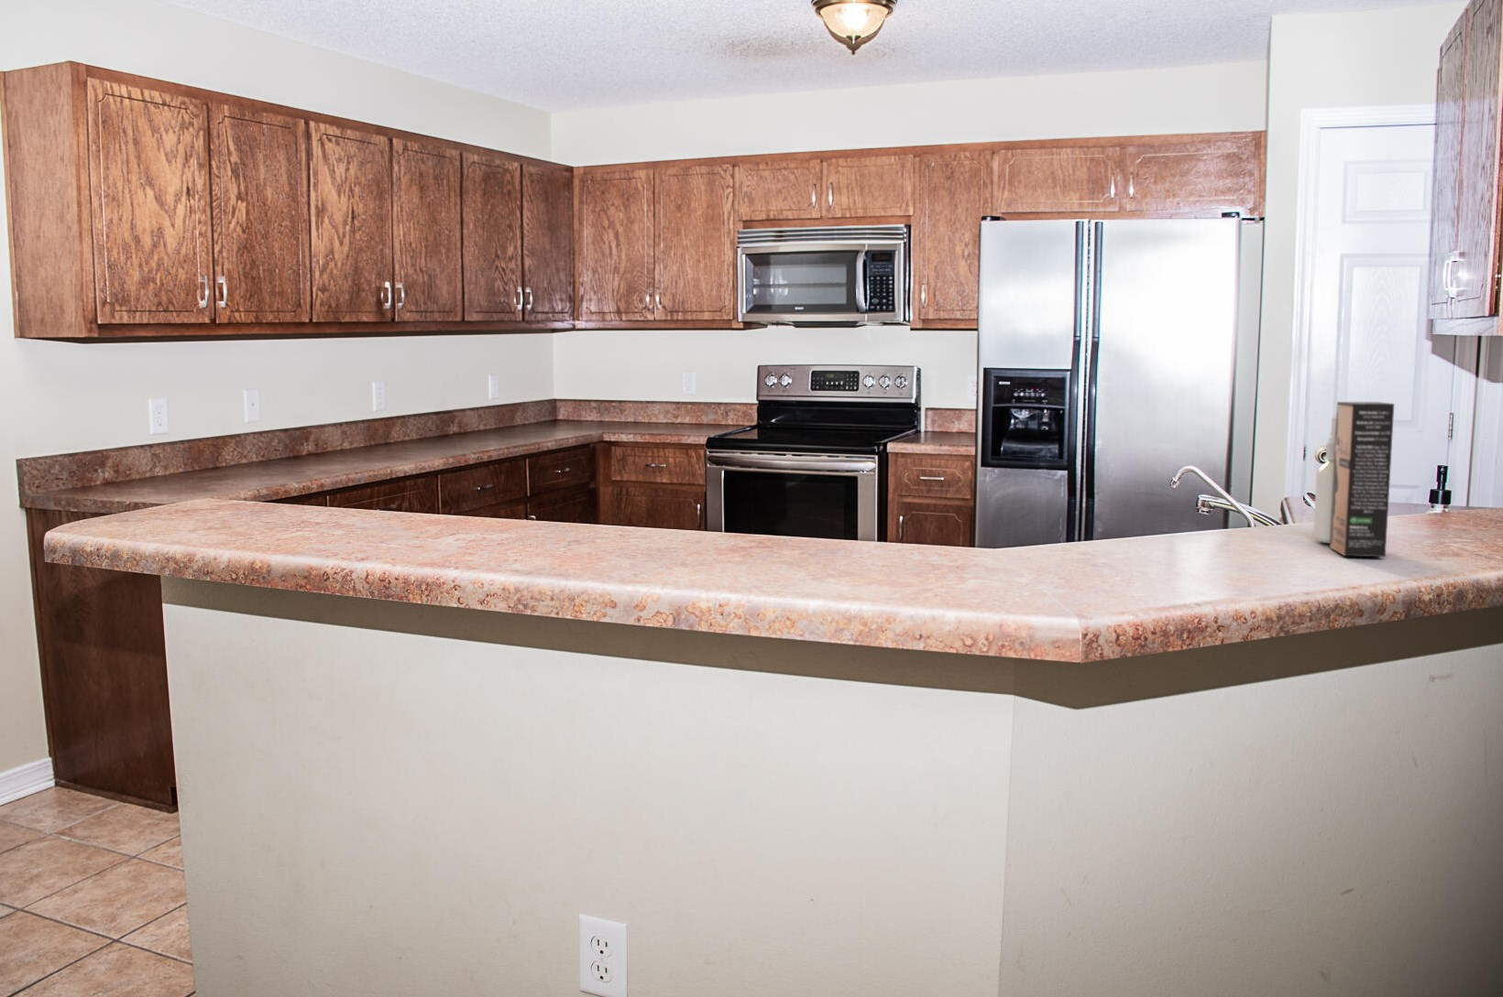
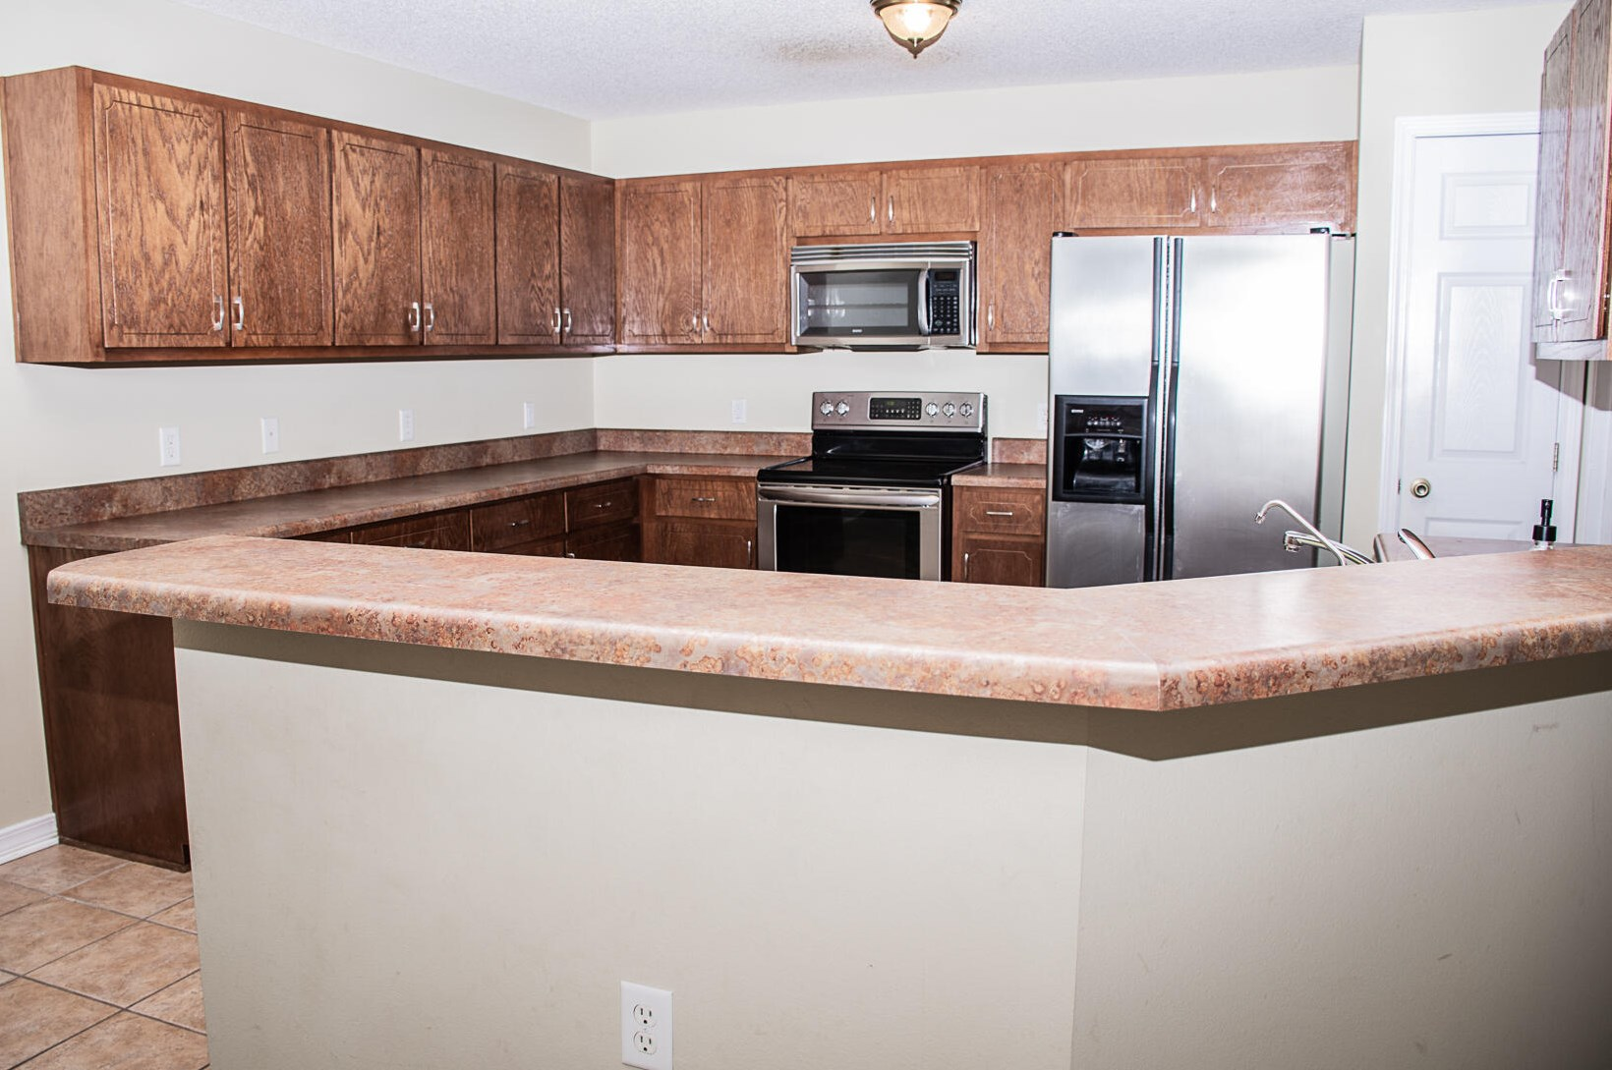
- spray bottle (1350, 475)
